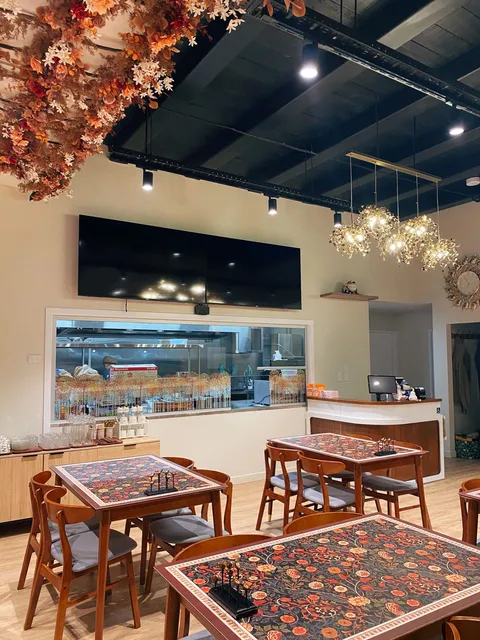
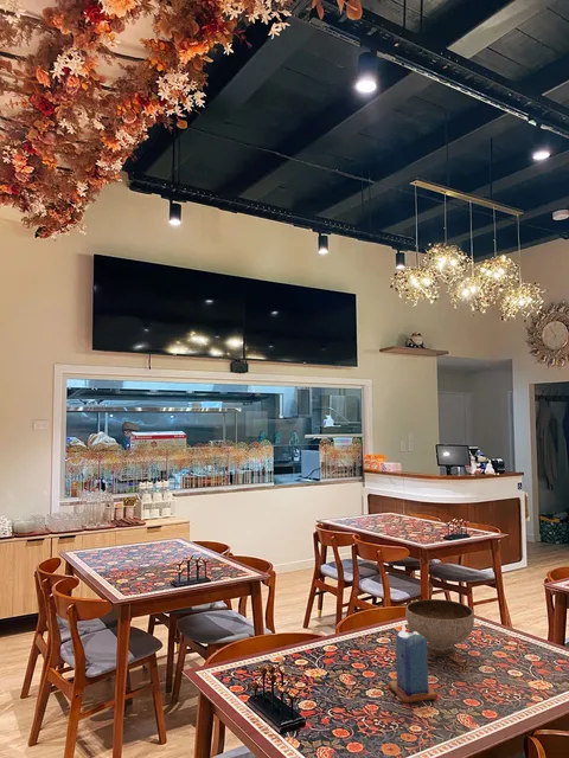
+ candle (410, 660)
+ bowl (440, 629)
